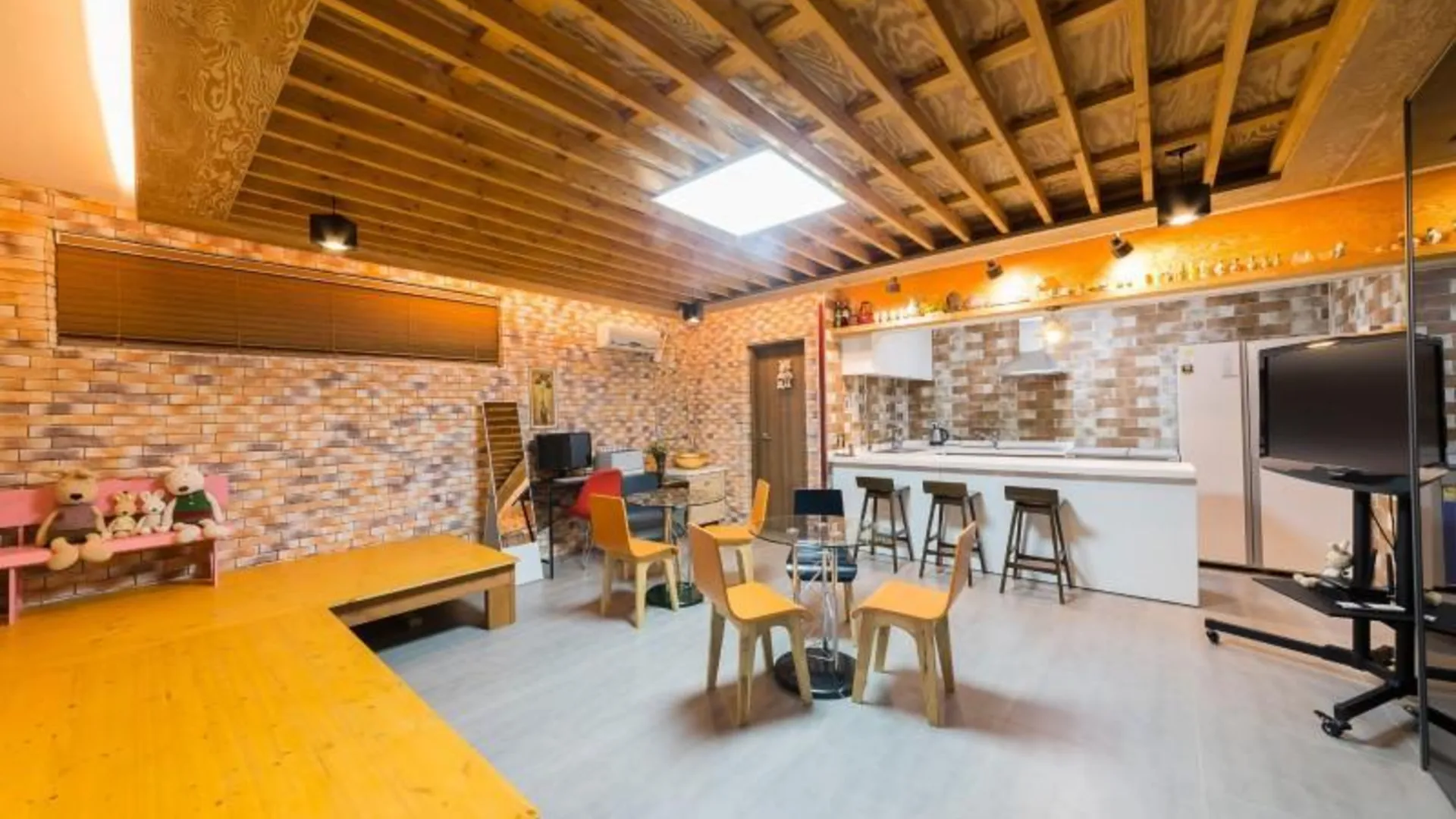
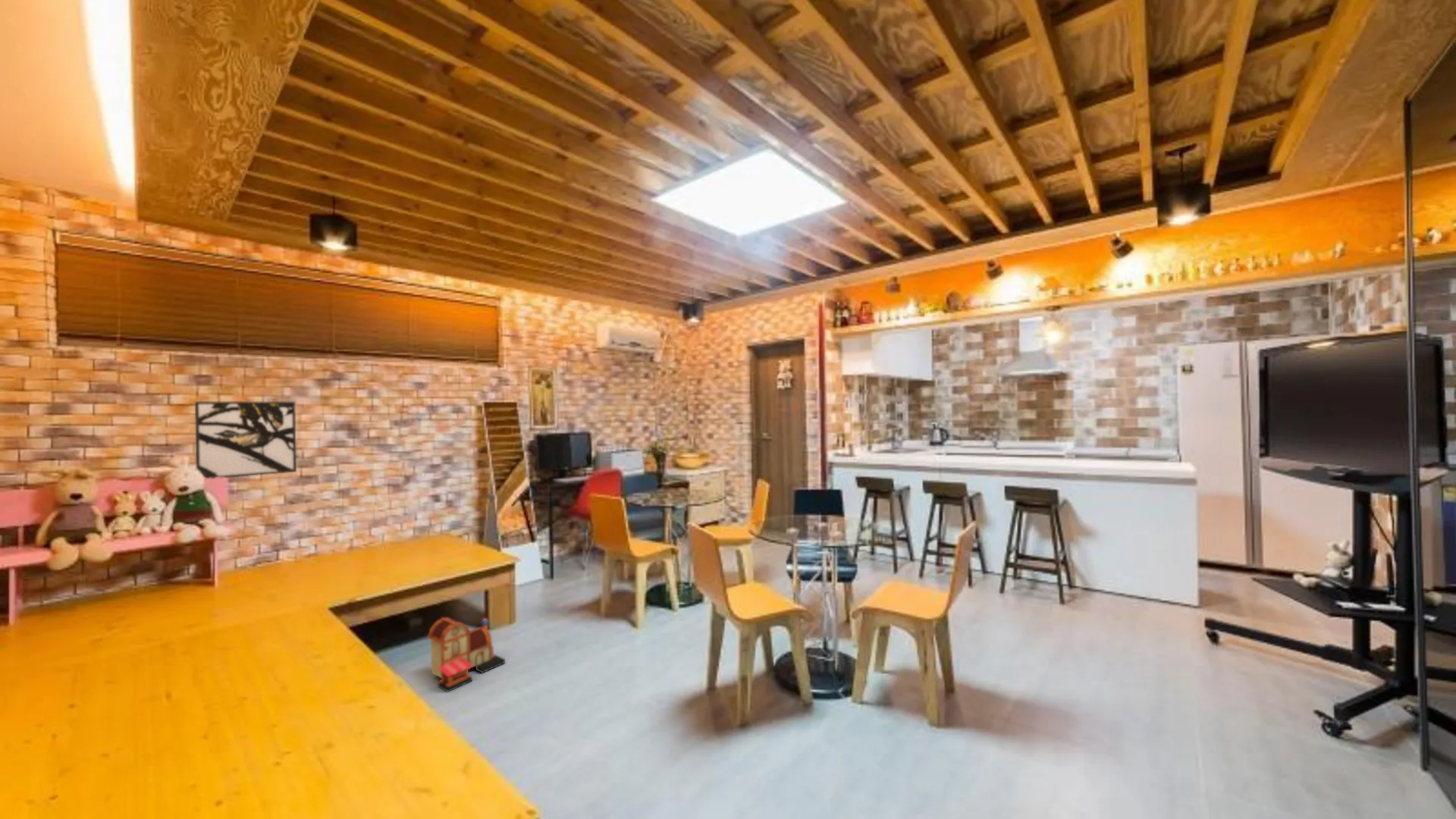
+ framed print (248, 438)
+ toy house (466, 645)
